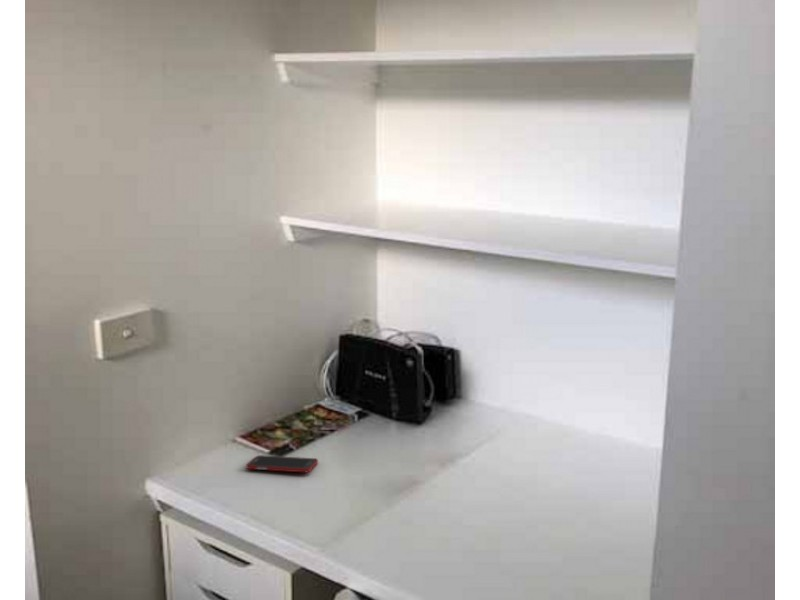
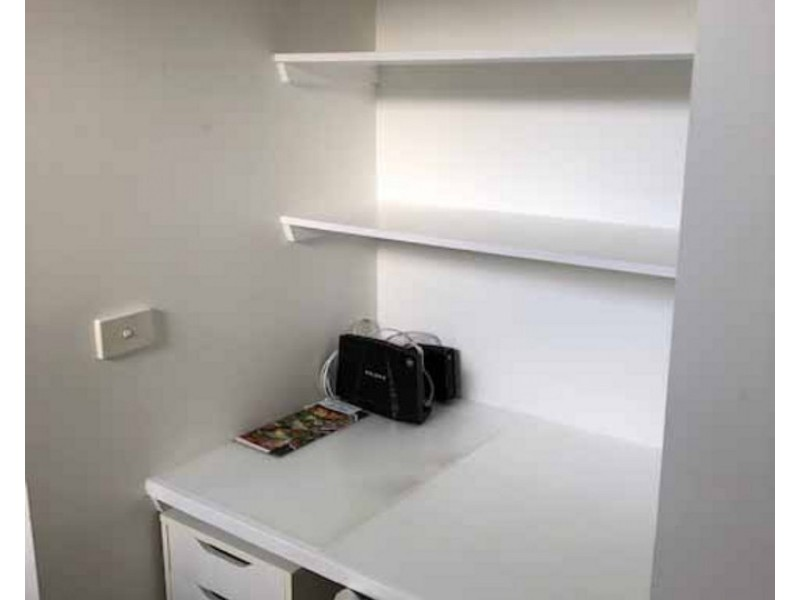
- cell phone (282, 463)
